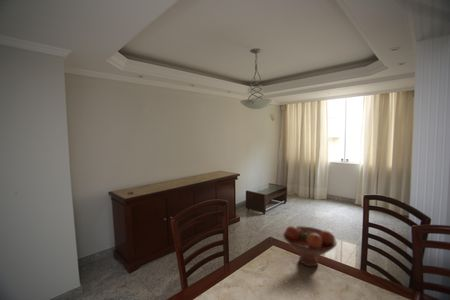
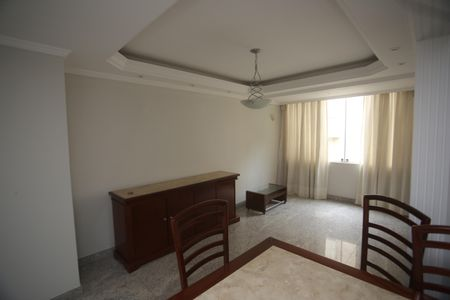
- fruit bowl (308, 244)
